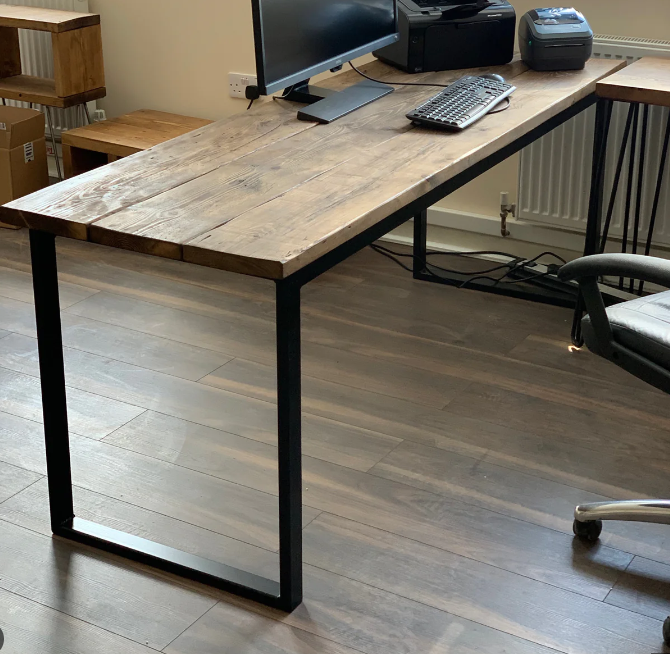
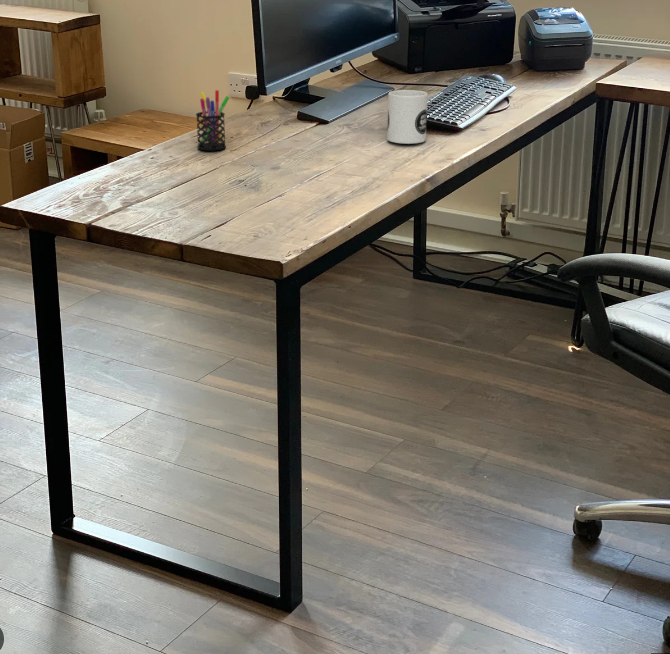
+ mug (410, 115)
+ pen holder (214, 118)
